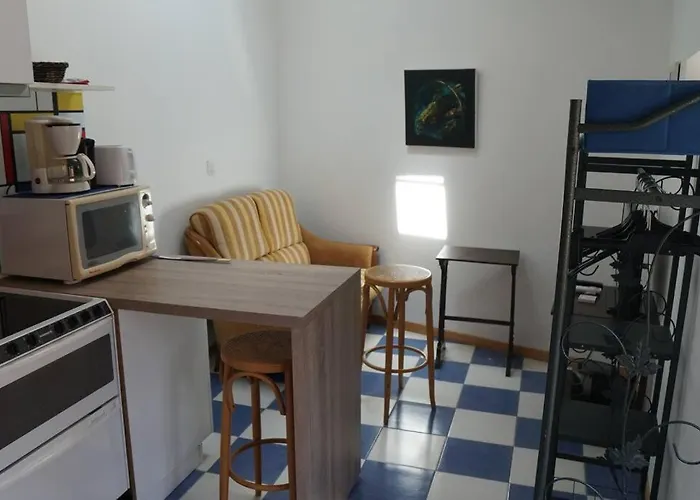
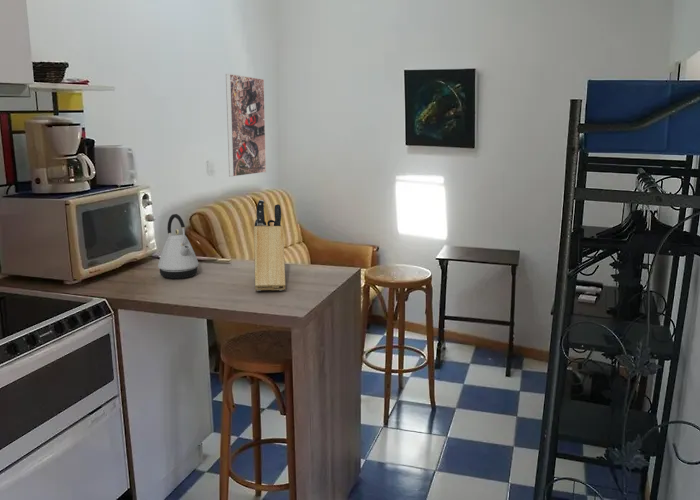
+ kettle (177, 245)
+ knife block (268, 242)
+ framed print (247, 126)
